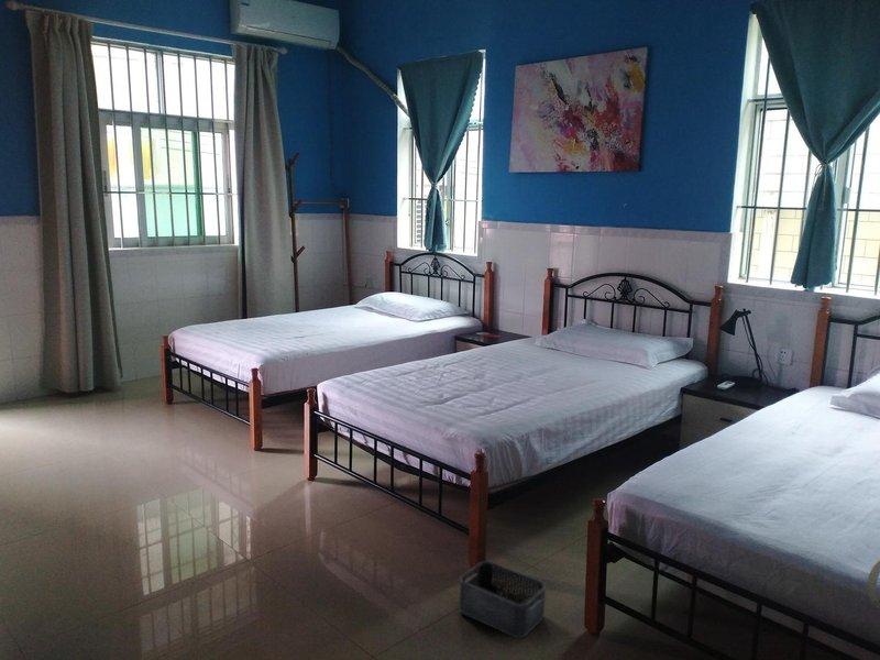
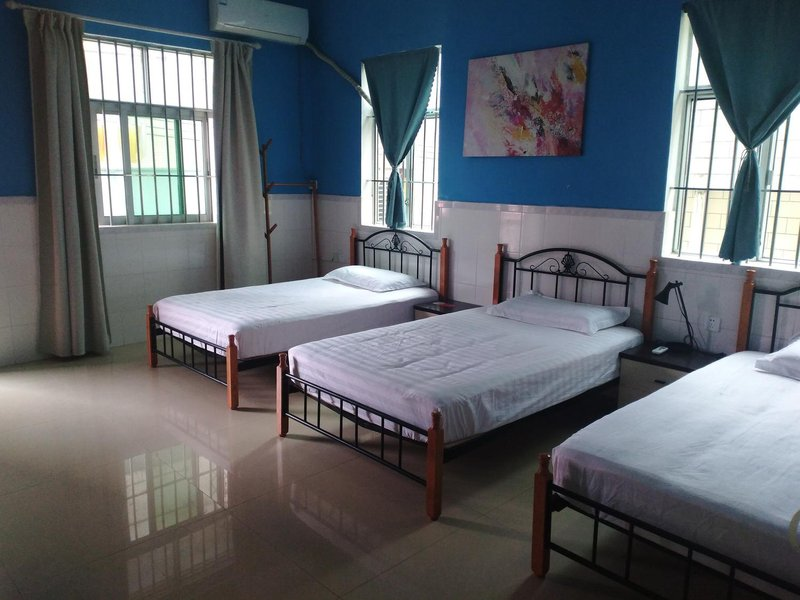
- storage bin (502, 597)
